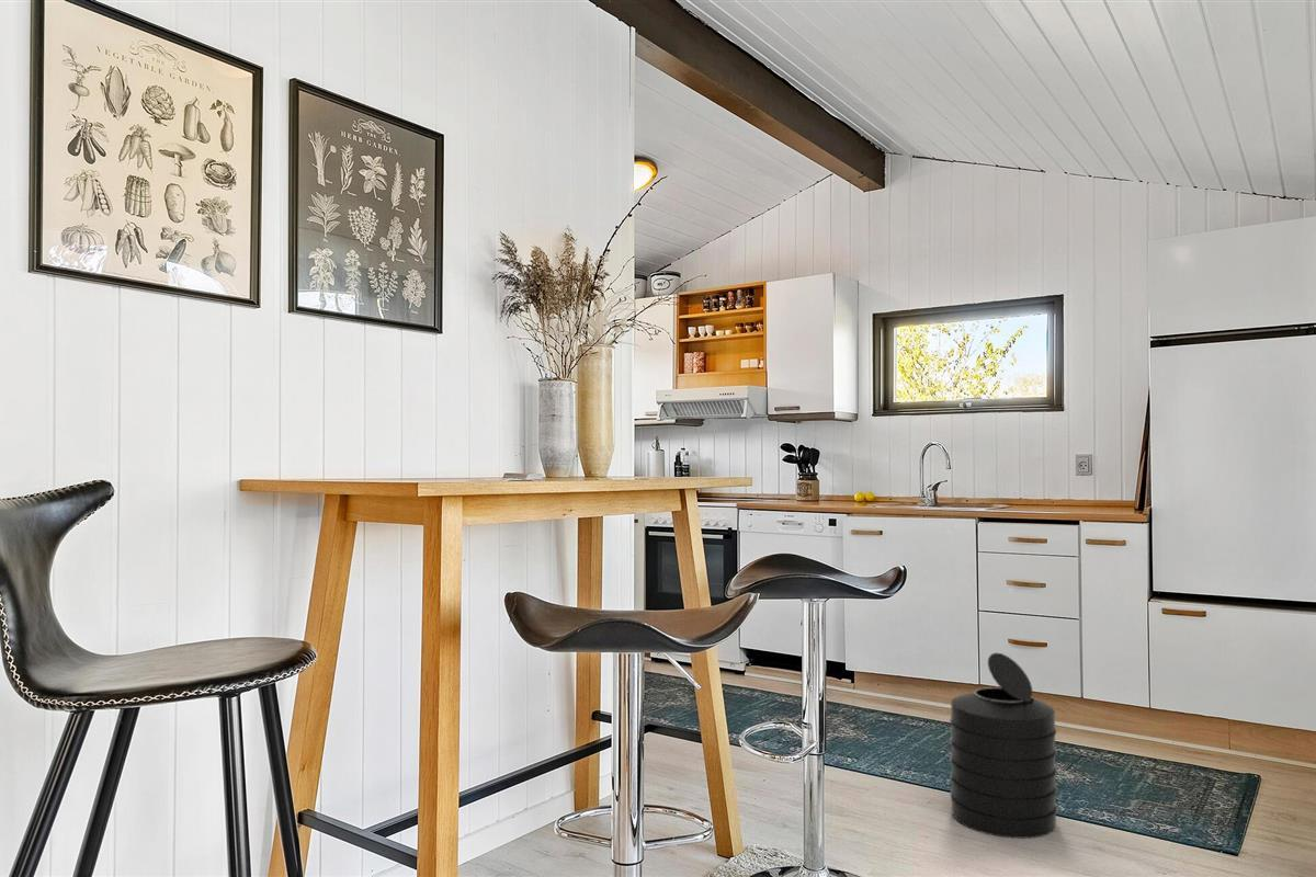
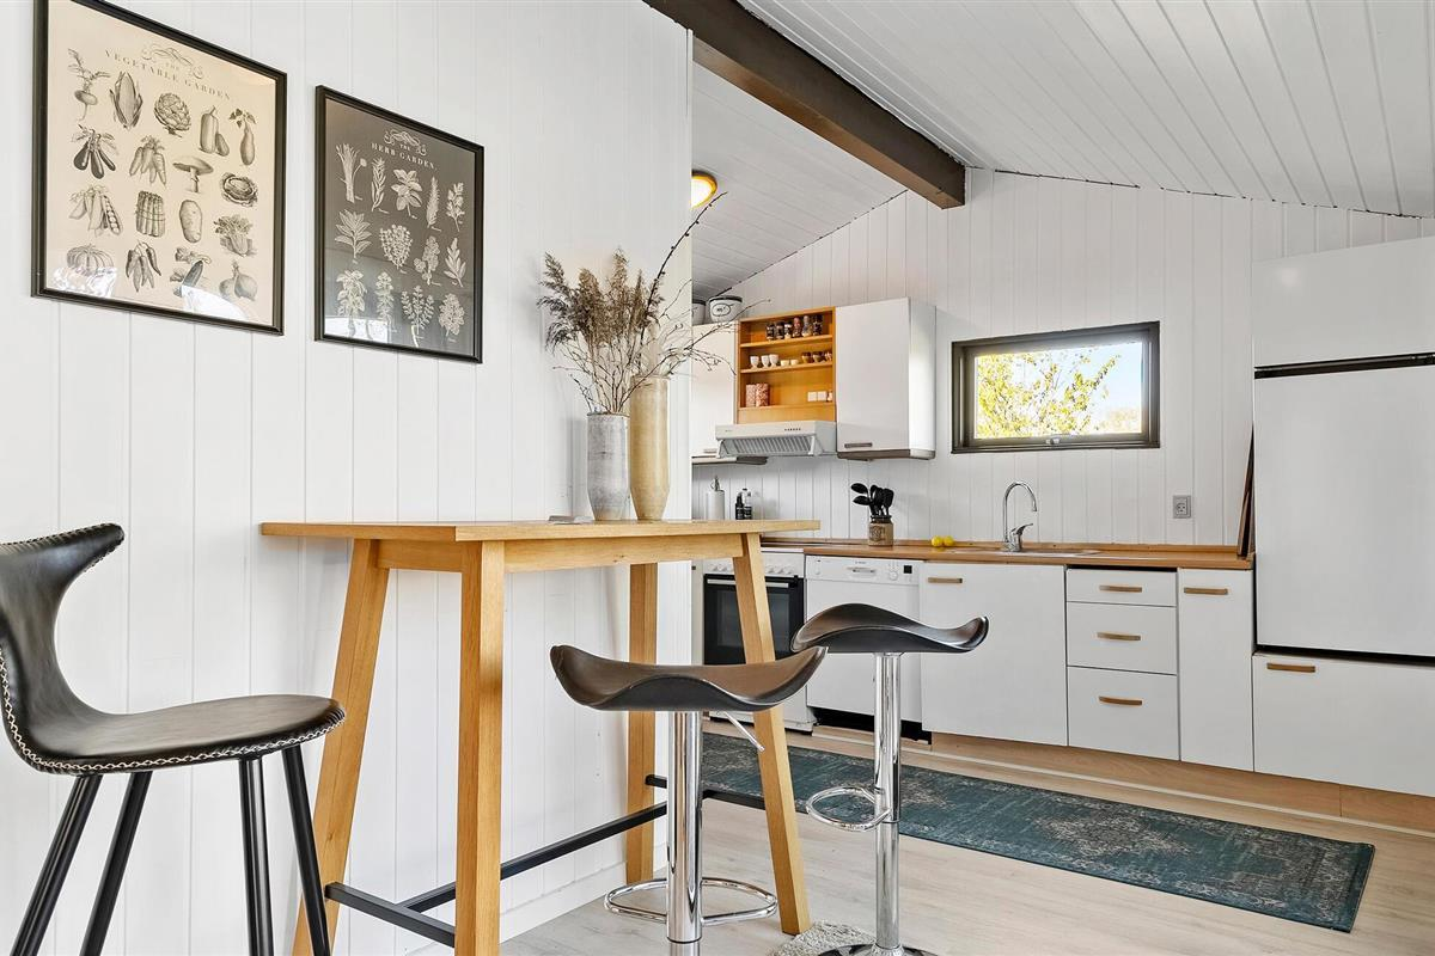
- trash can (1001, 736)
